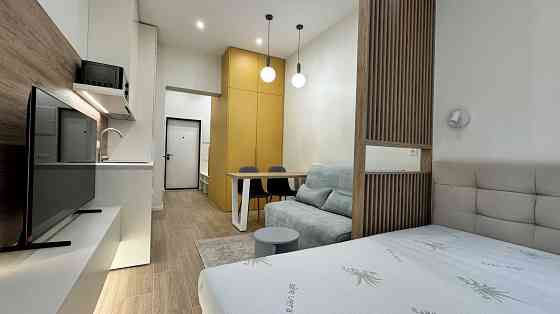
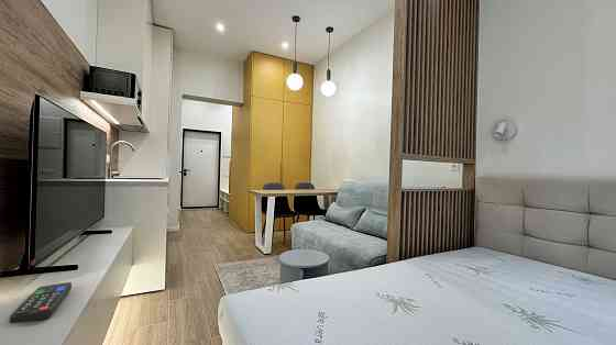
+ remote control (44, 300)
